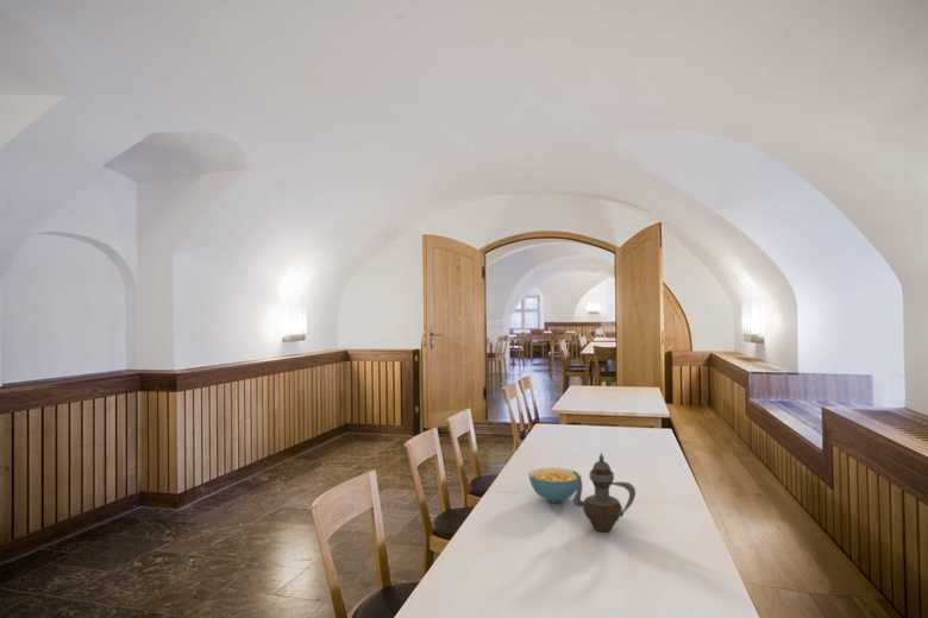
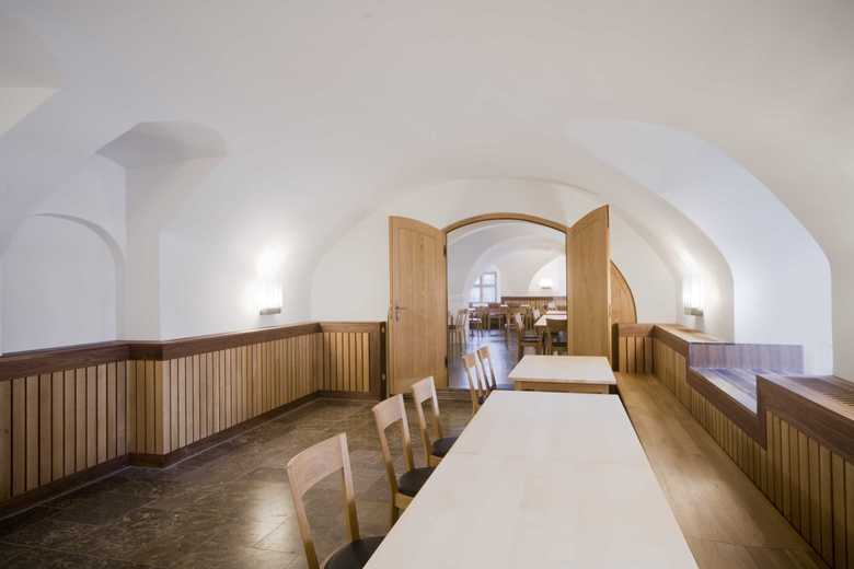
- cereal bowl (554, 486)
- teapot (603, 490)
